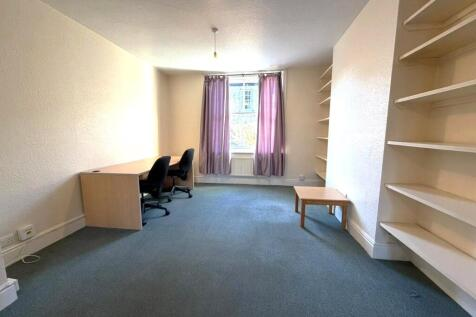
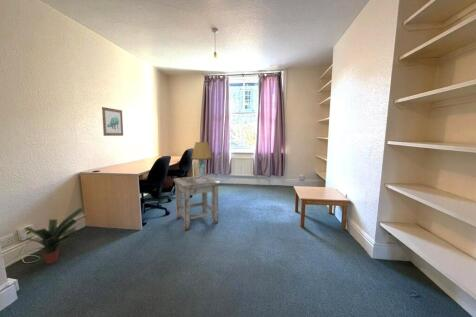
+ stool (196, 203)
+ potted plant (54, 238)
+ table lamp (201, 162)
+ wall art (113, 122)
